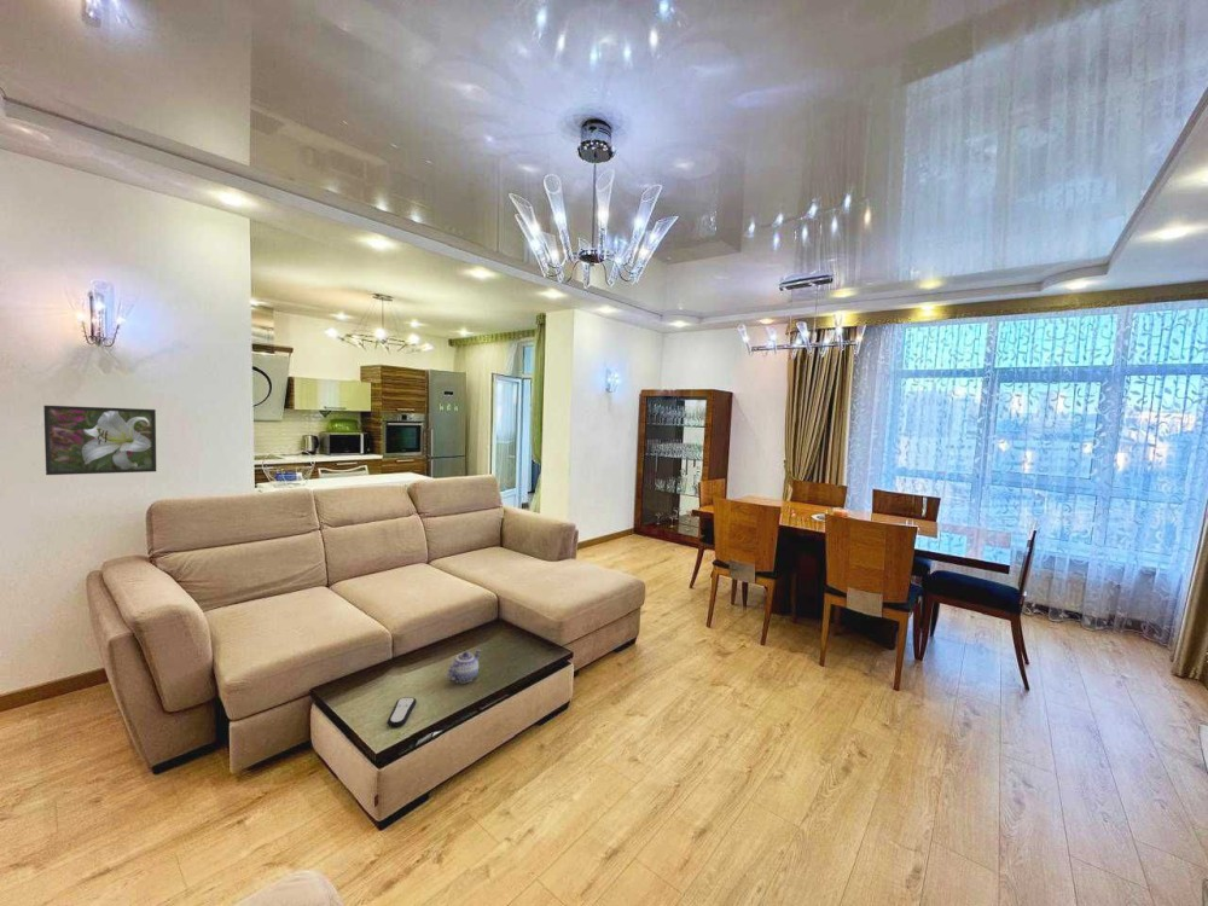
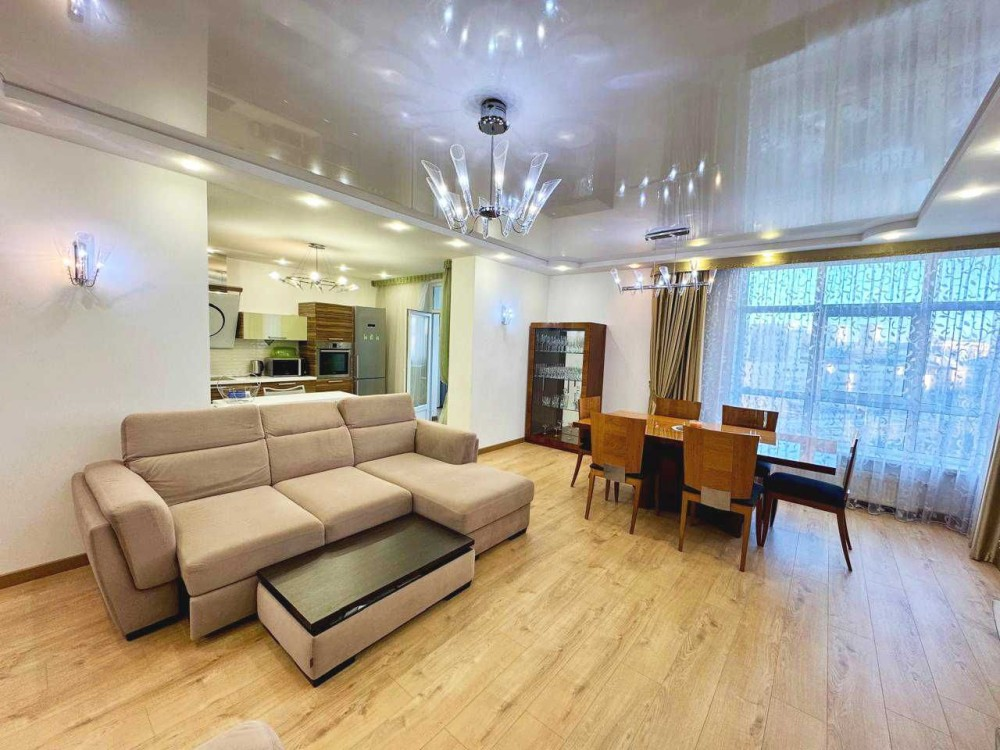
- remote control (401, 710)
- teapot (464, 664)
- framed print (103, 440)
